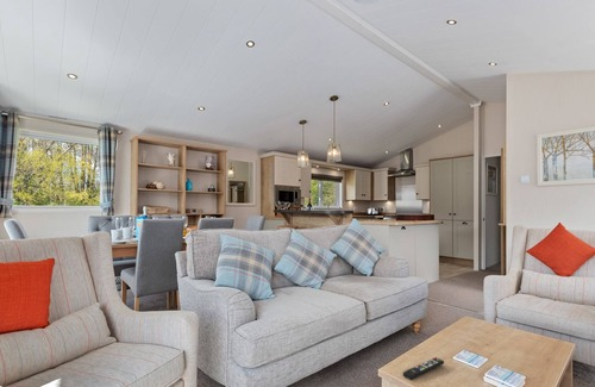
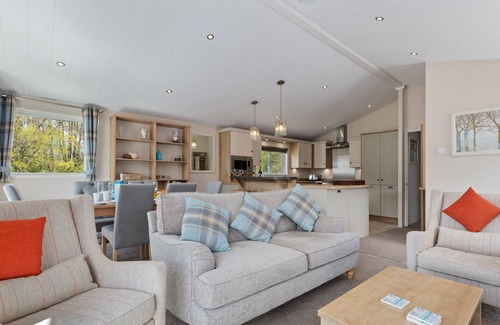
- remote control (424, 368)
